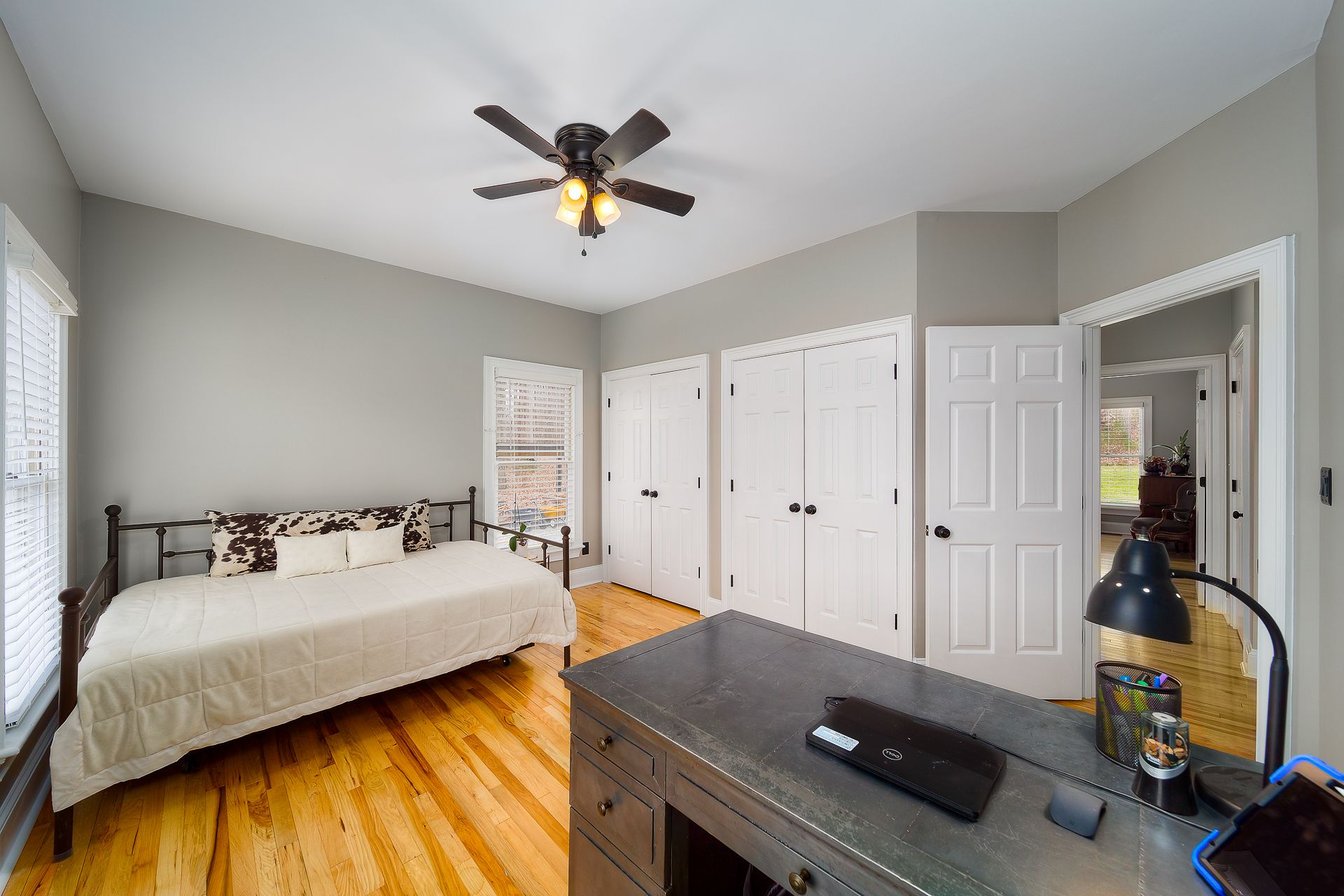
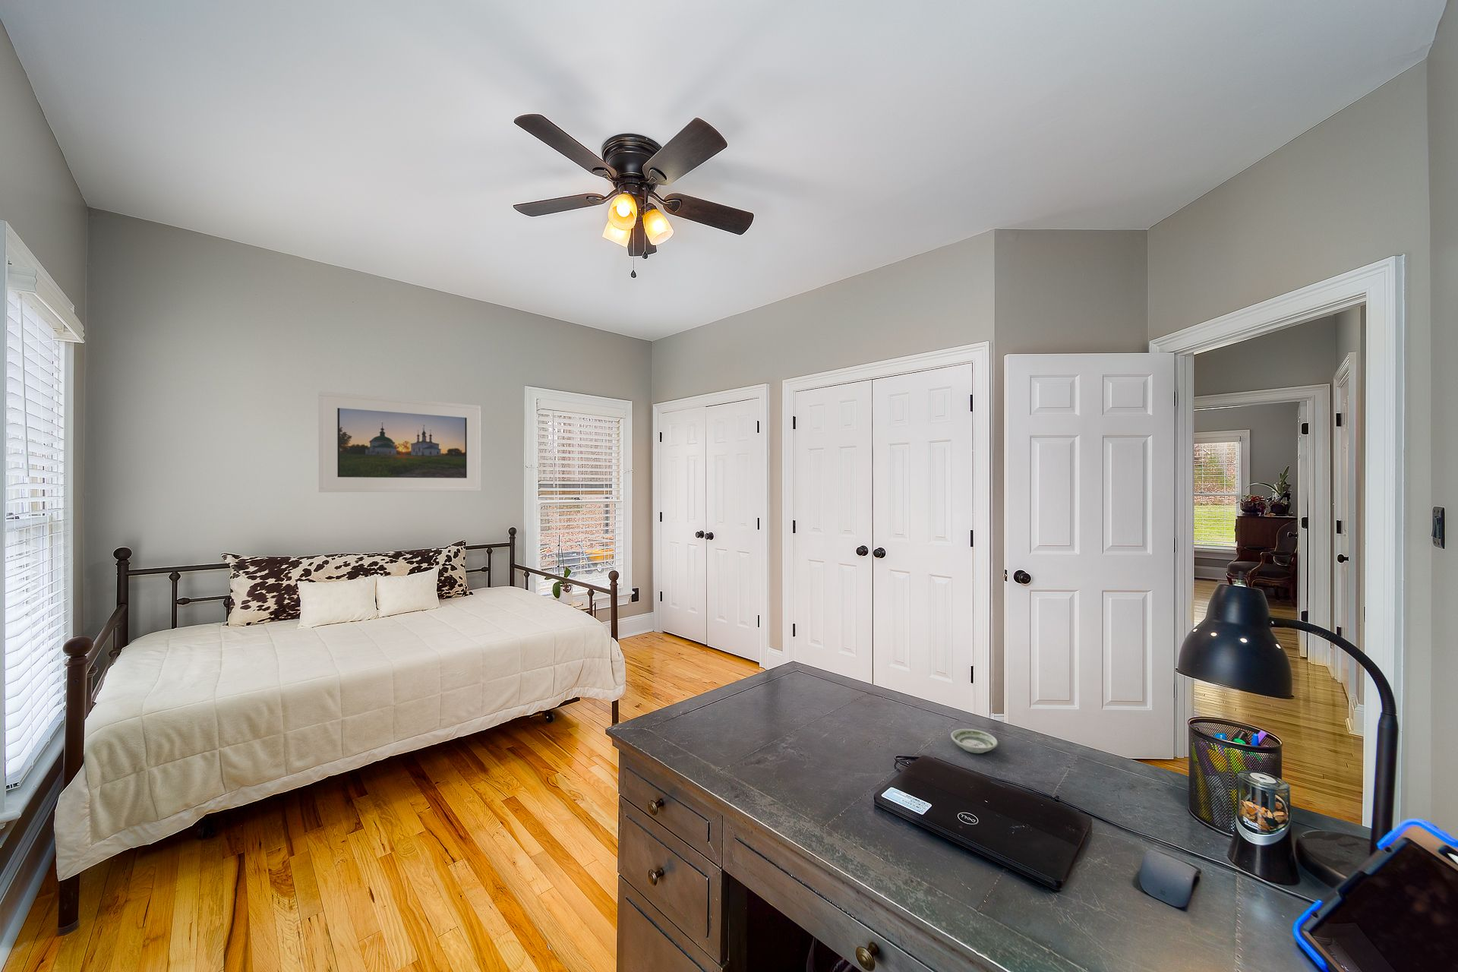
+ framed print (406, 445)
+ saucer (973, 743)
